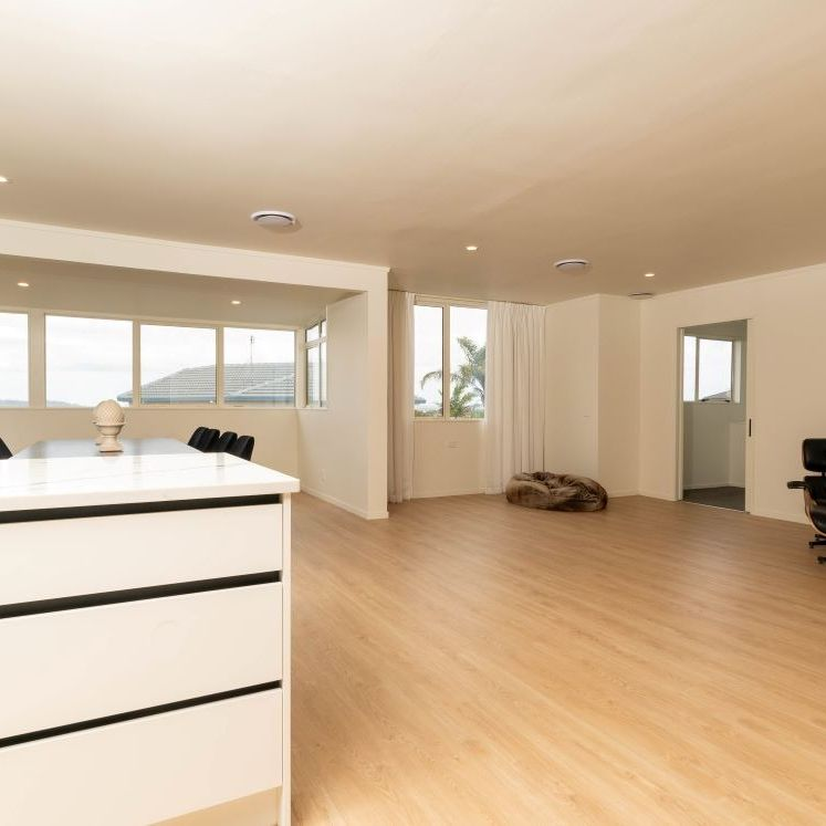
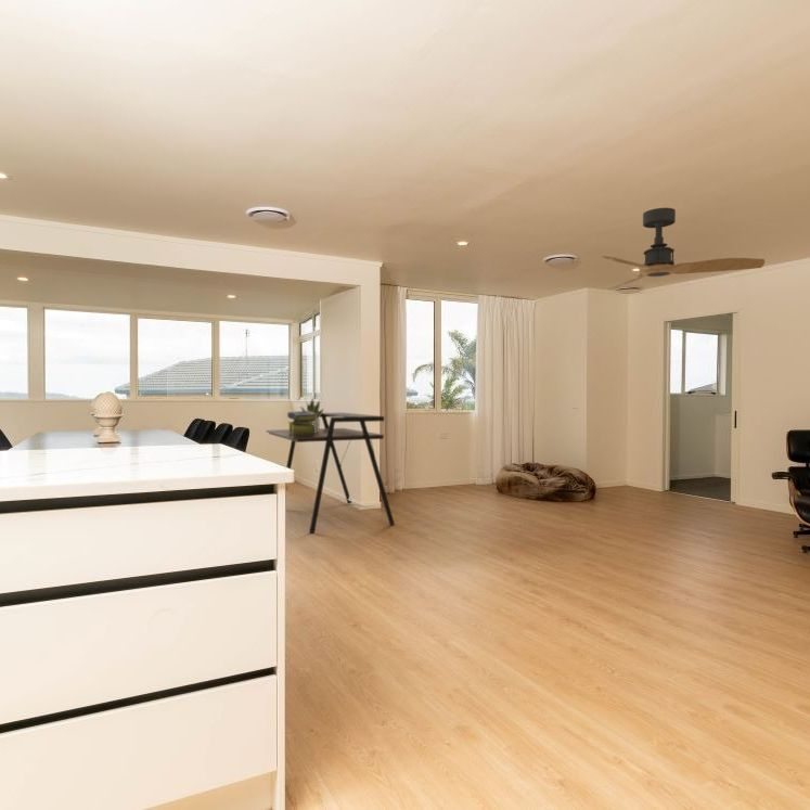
+ ceiling fan (673, 249)
+ desk (326, 465)
+ potted plant (311, 412)
+ stack of books (301, 423)
